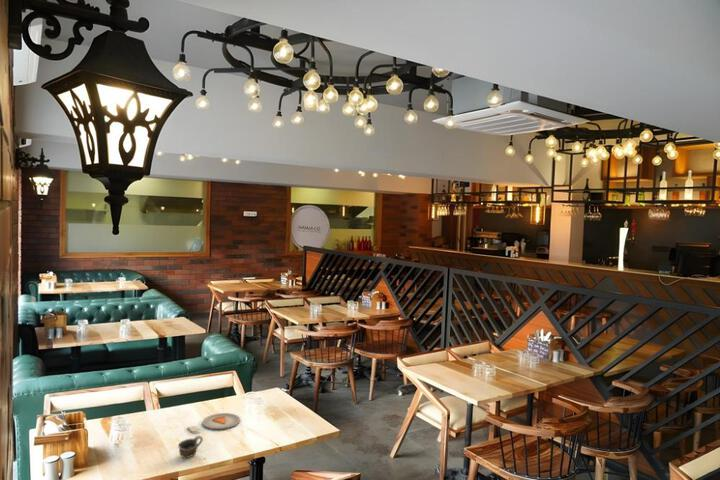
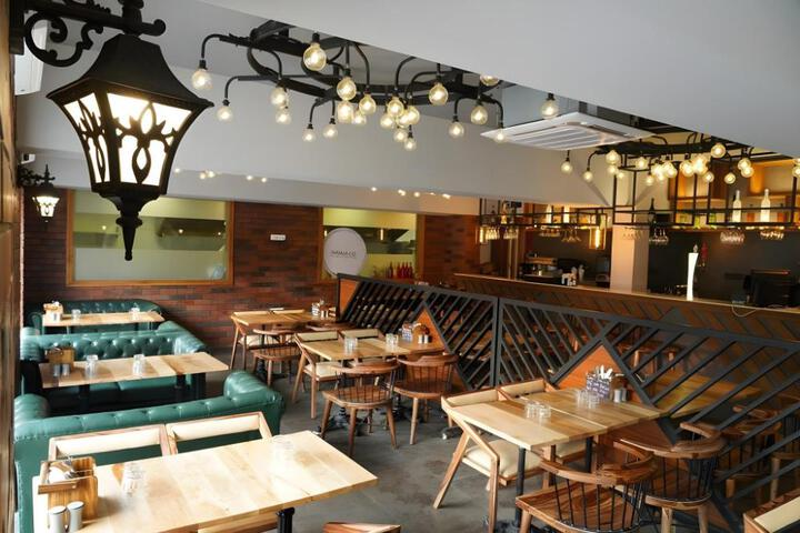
- dinner plate (214, 422)
- cup (189, 447)
